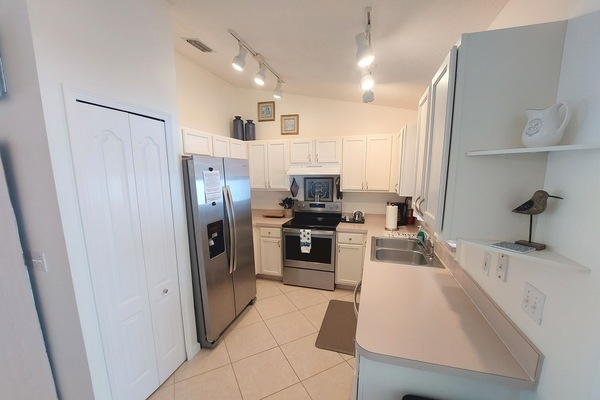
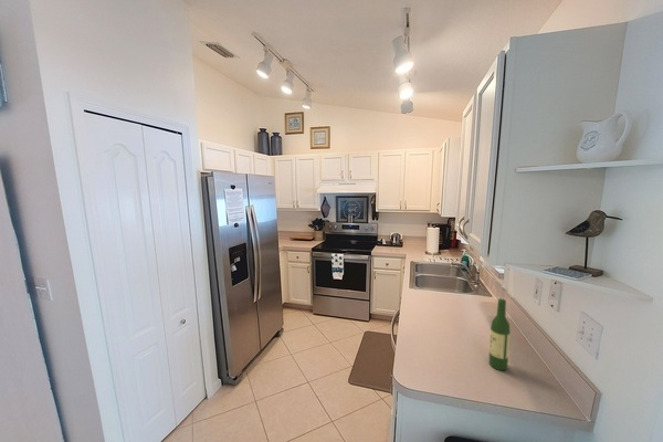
+ wine bottle (499, 333)
